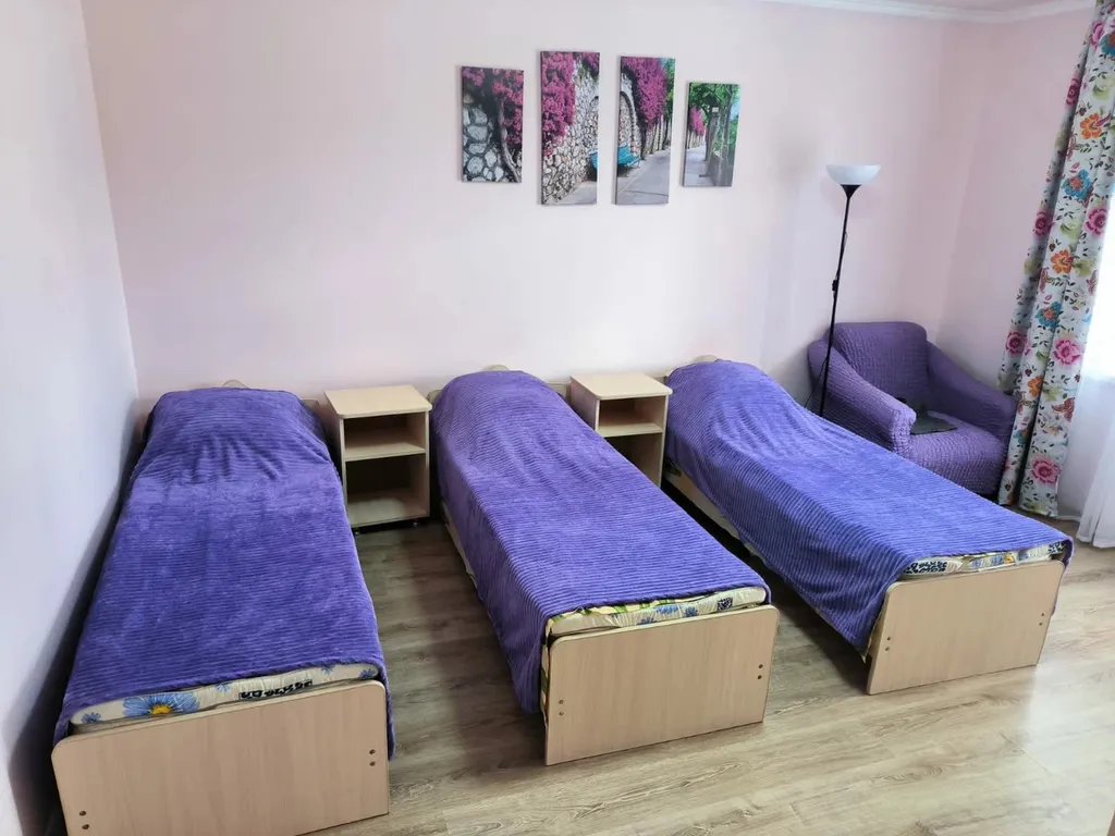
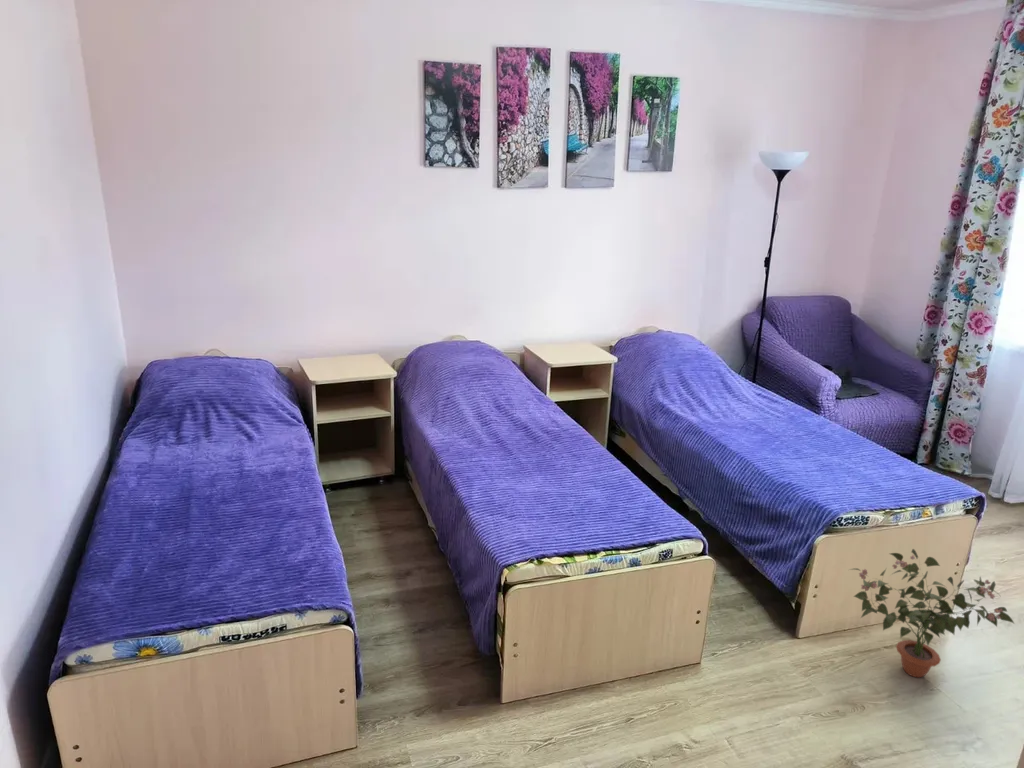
+ potted plant (924, 618)
